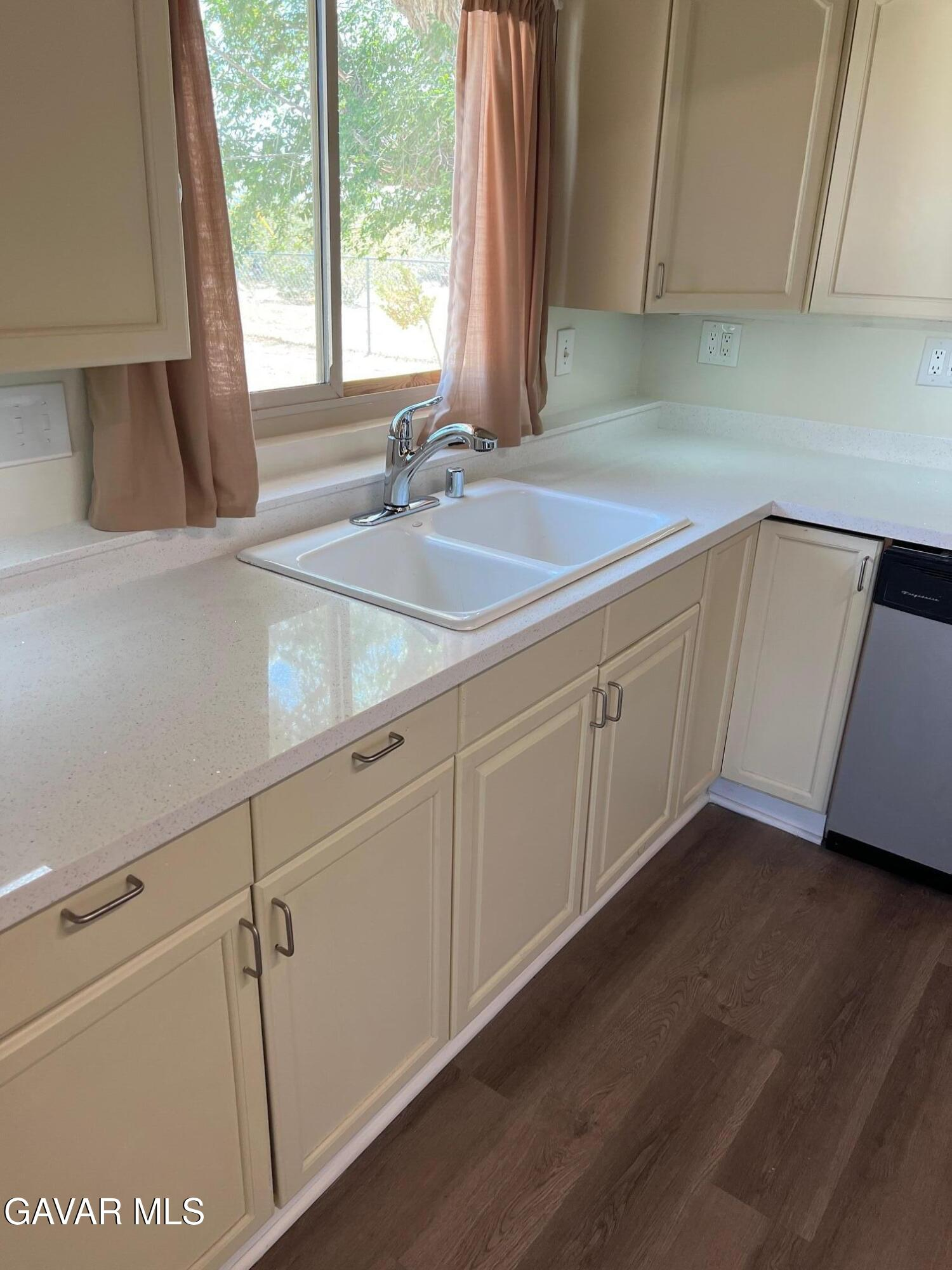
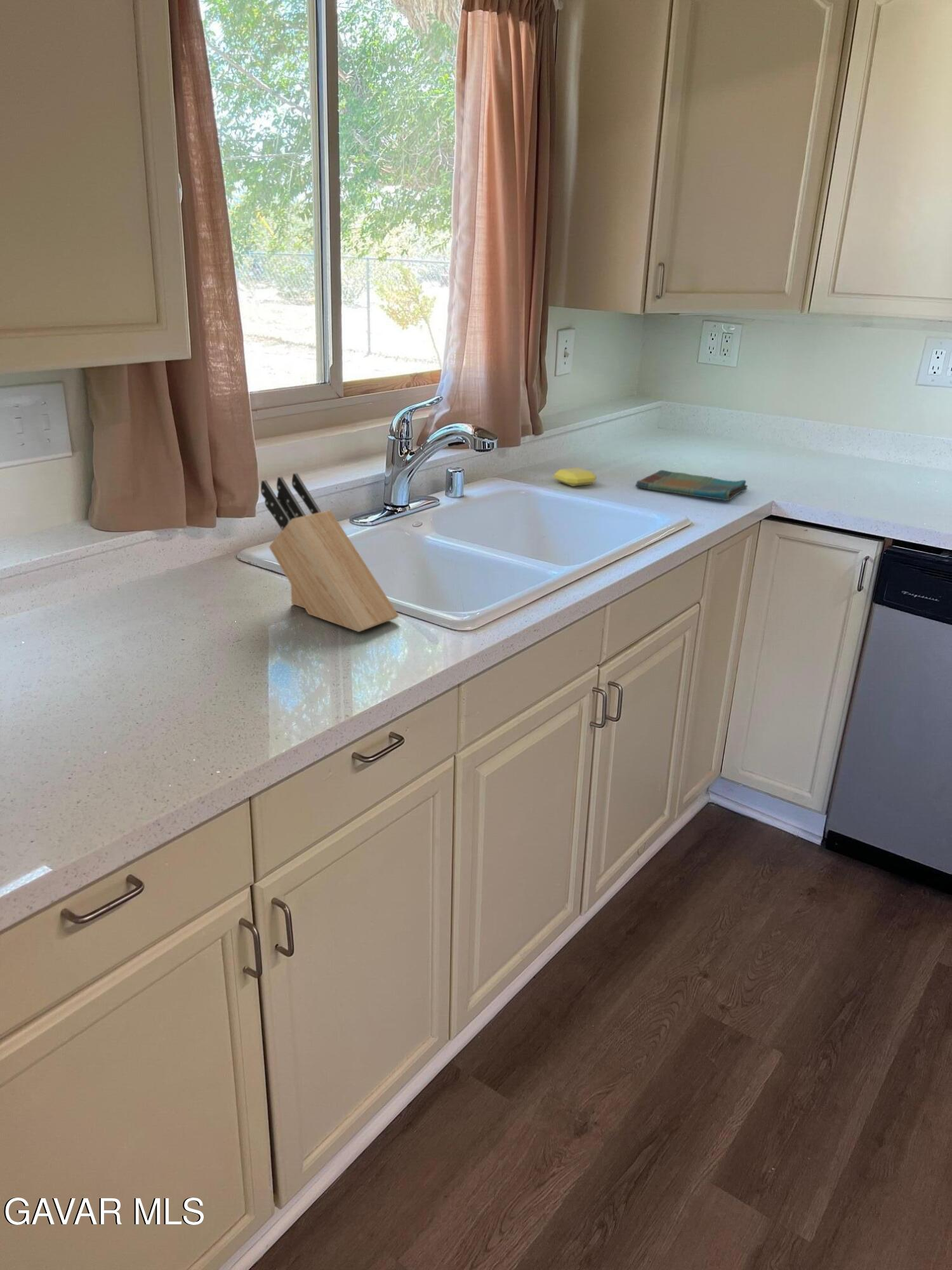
+ knife block (324, 548)
+ soap bar (575, 476)
+ dish towel (692, 484)
